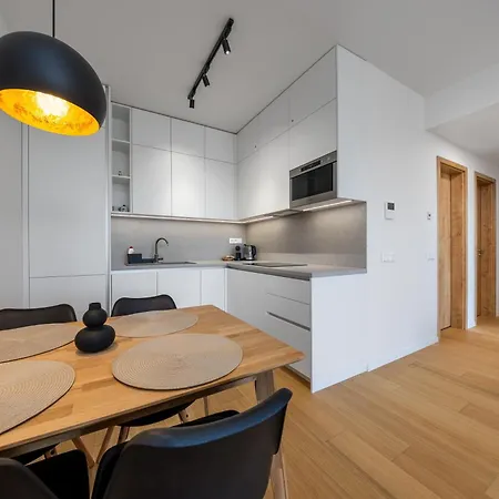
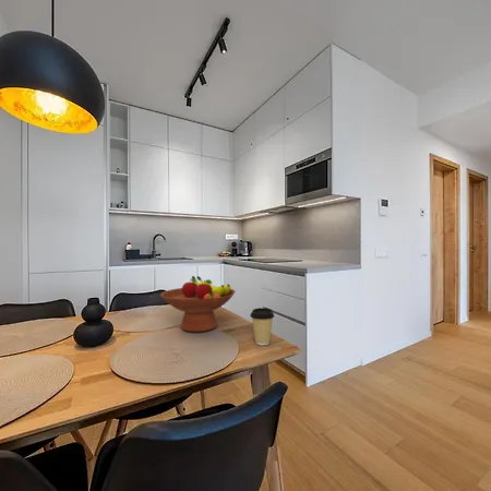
+ fruit bowl (199, 302)
+ coffee cup (262, 326)
